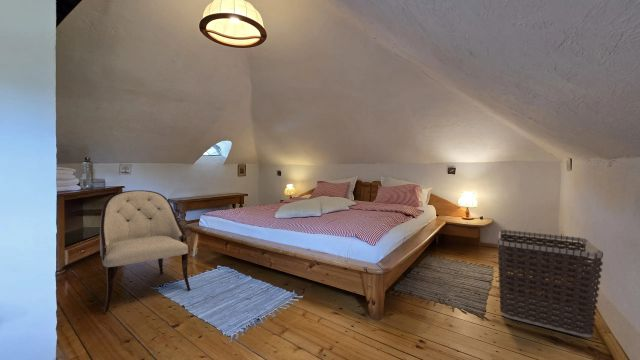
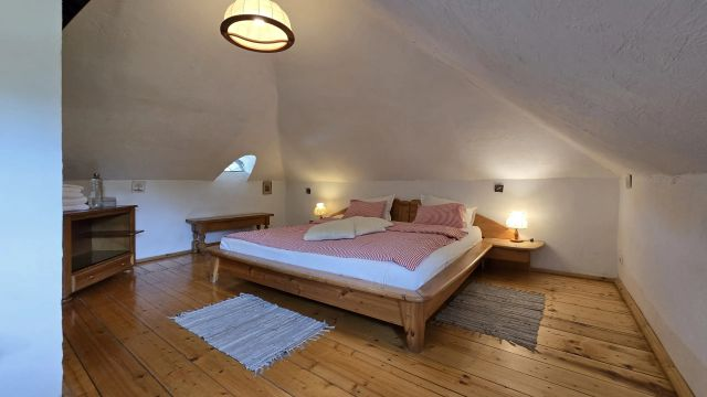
- armchair (143, 240)
- clothes hamper (541, 275)
